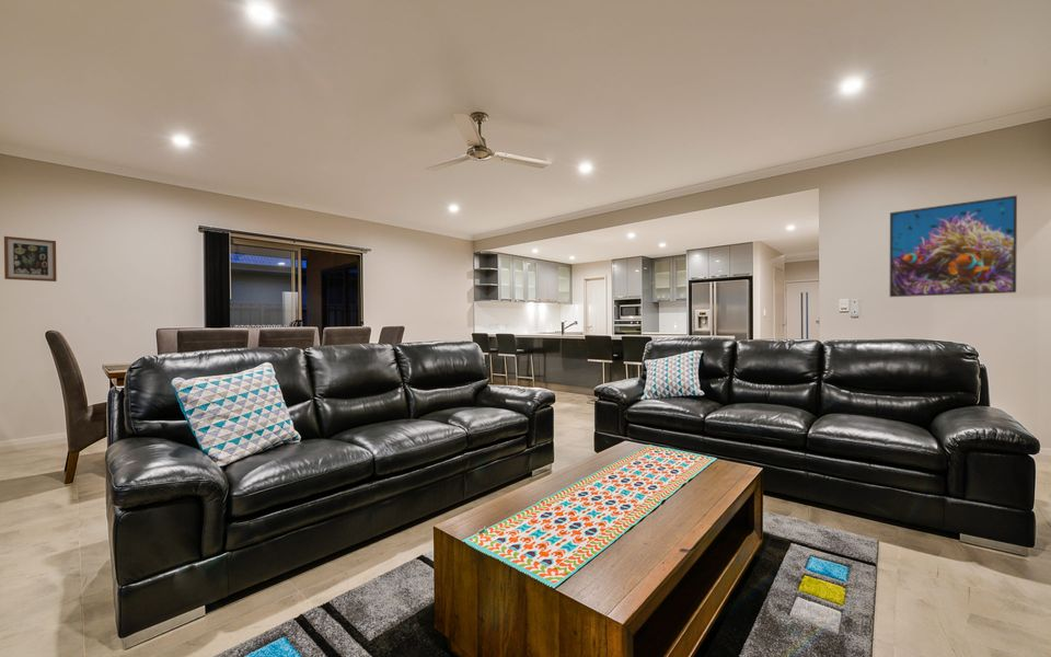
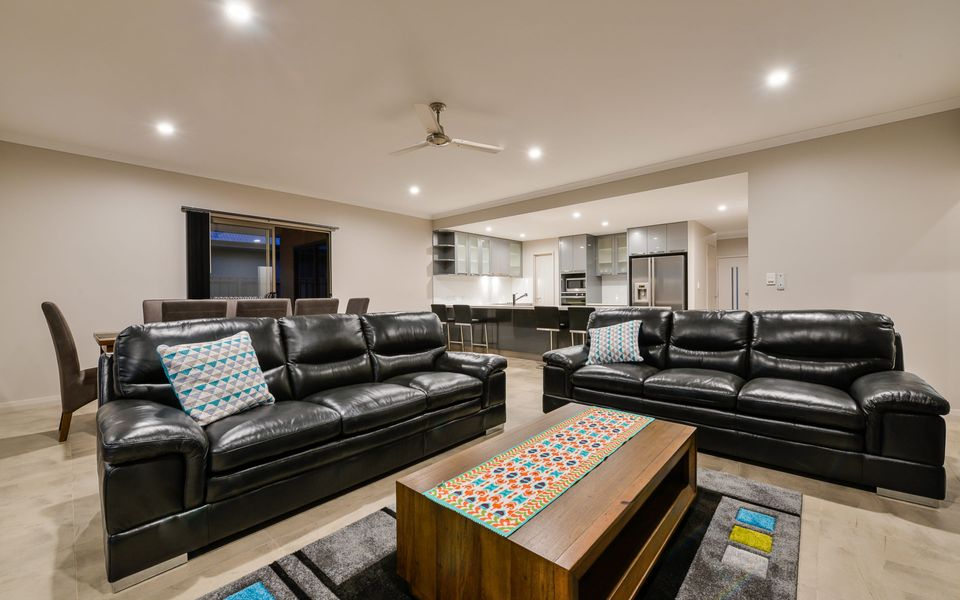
- wall art (31, 260)
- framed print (948, 250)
